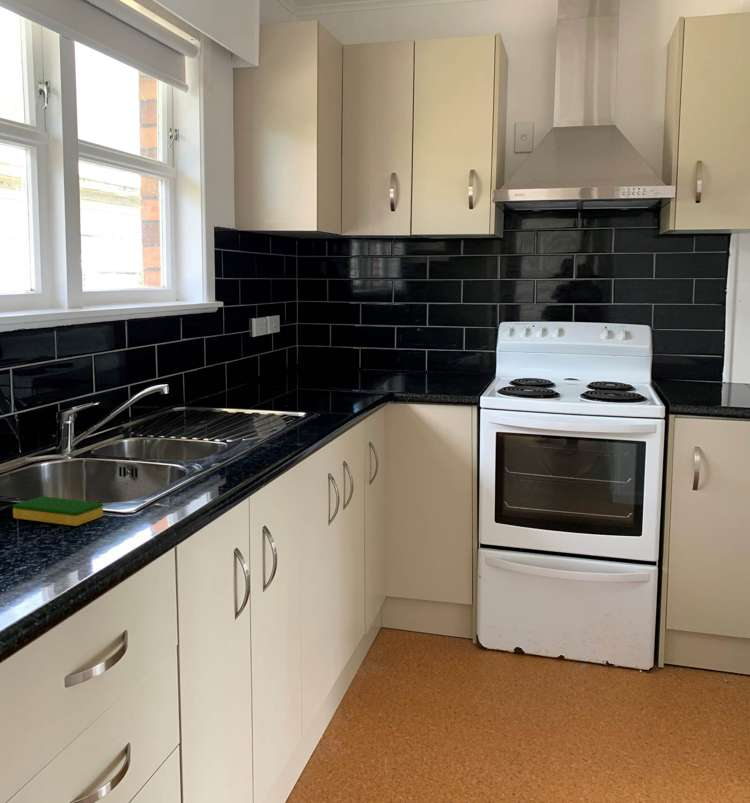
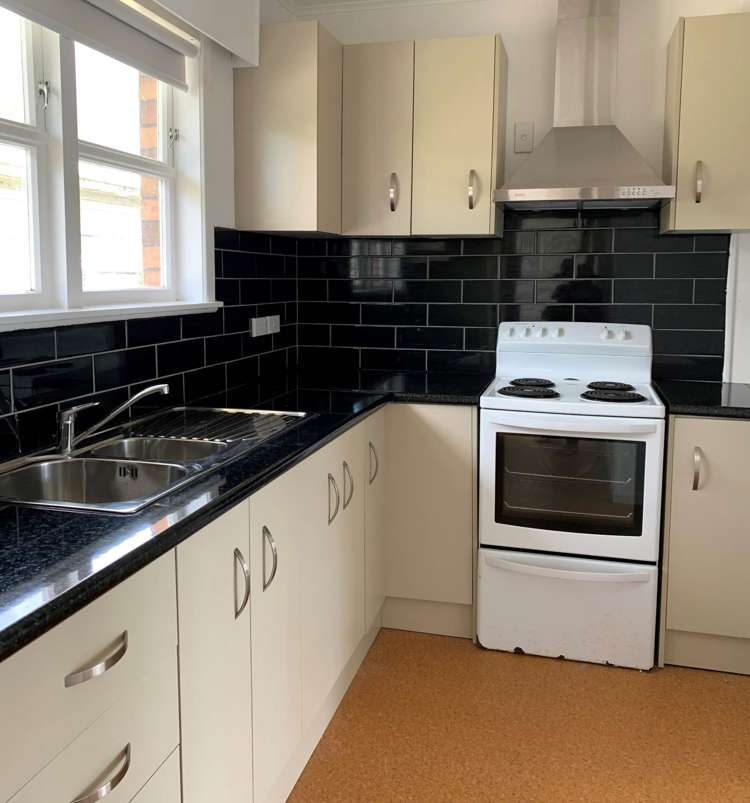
- dish sponge (58, 510)
